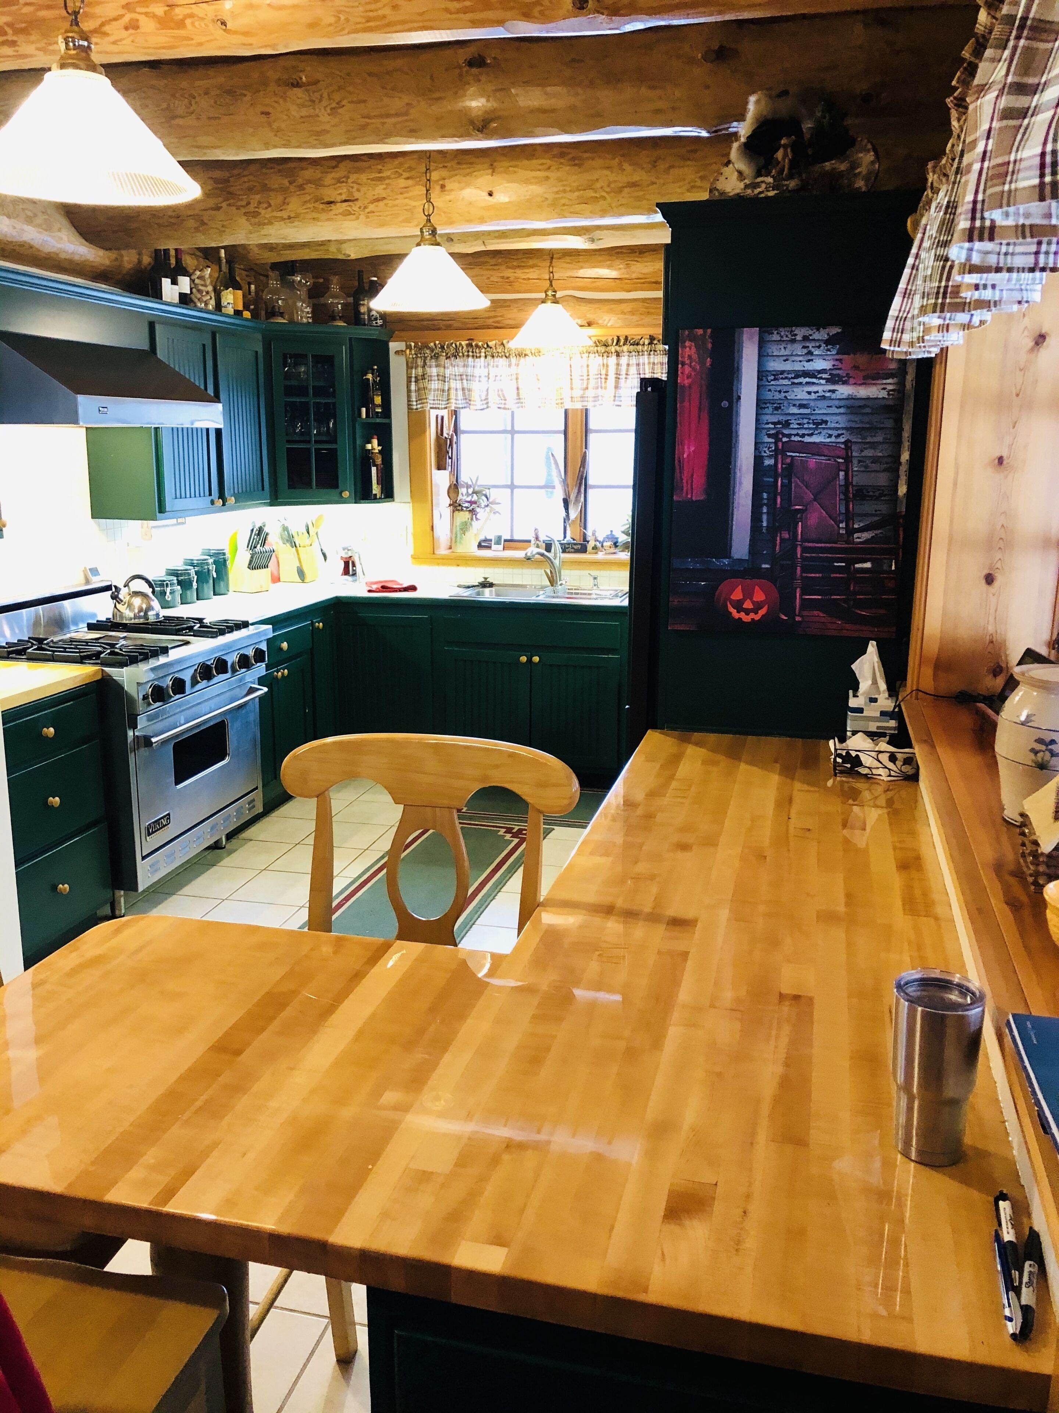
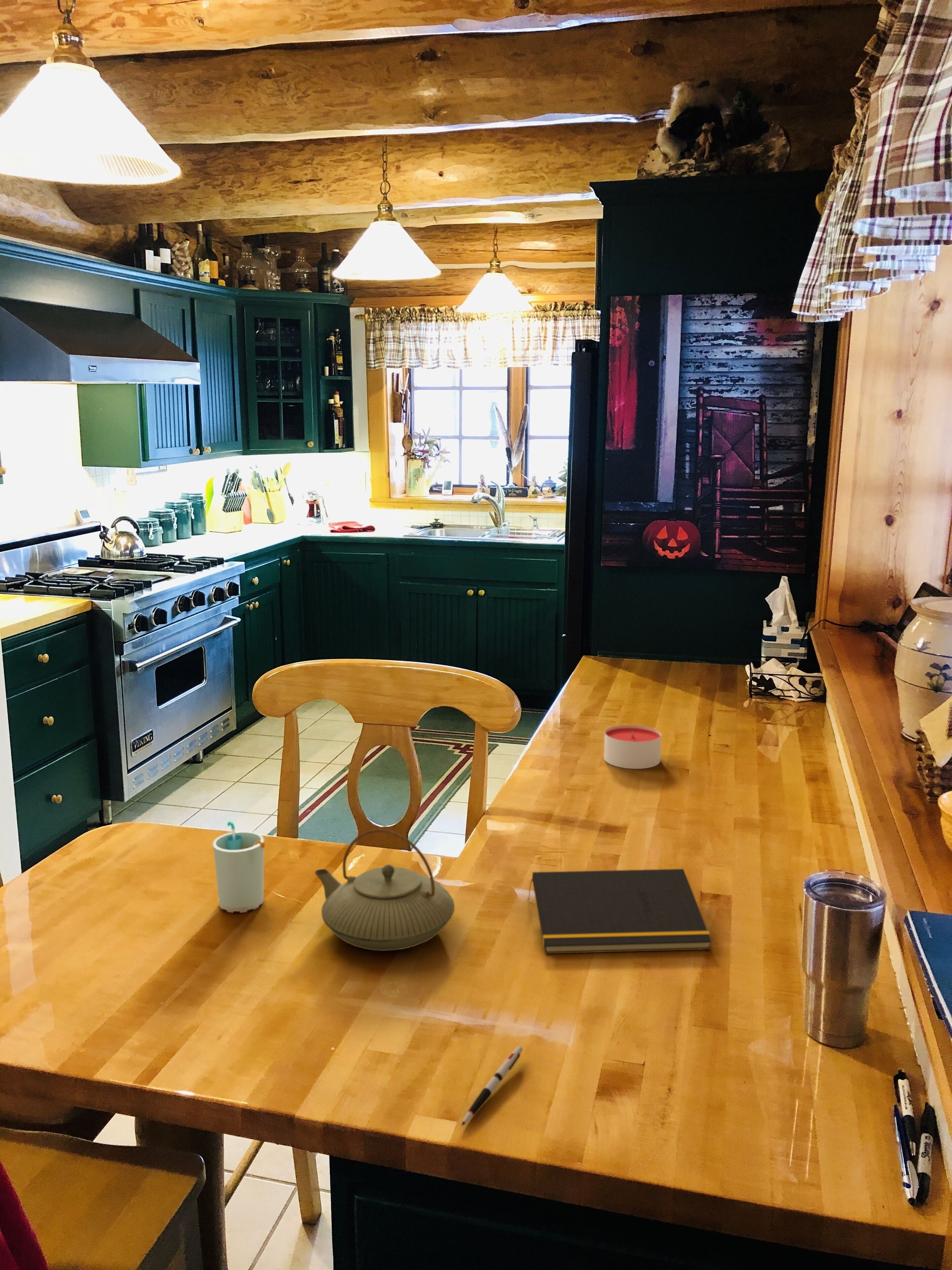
+ notepad (618, 909)
+ pen (493, 1084)
+ candle (632, 745)
+ cup (241, 865)
+ teapot (380, 879)
